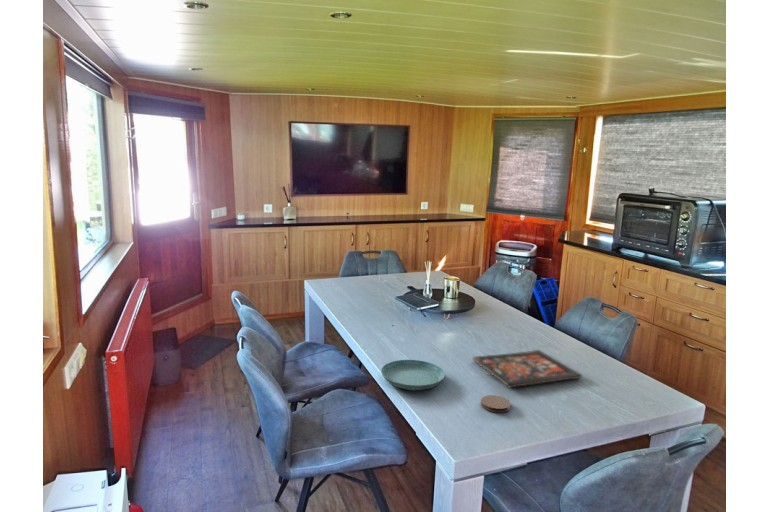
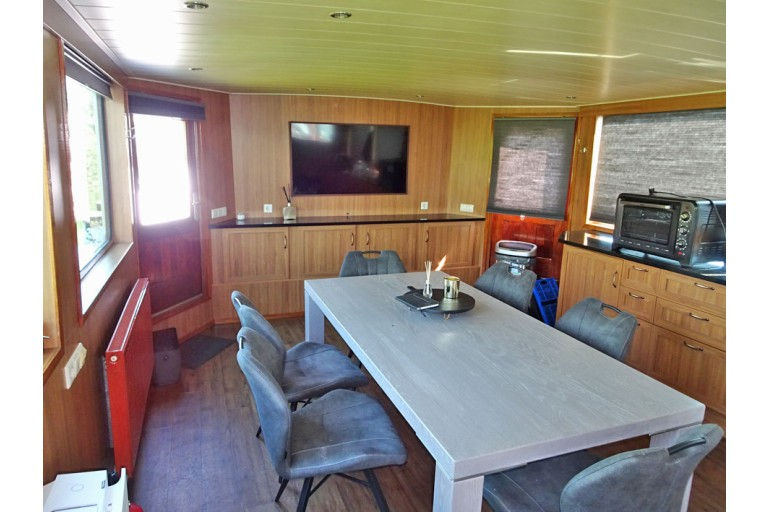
- saucer (412, 375)
- coaster (495, 403)
- board game (523, 367)
